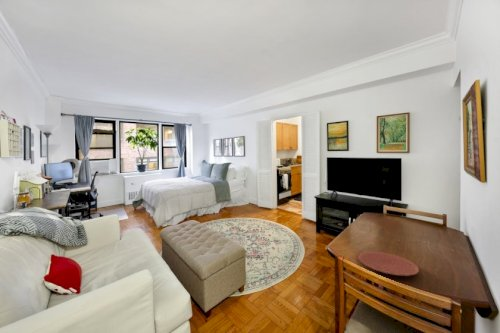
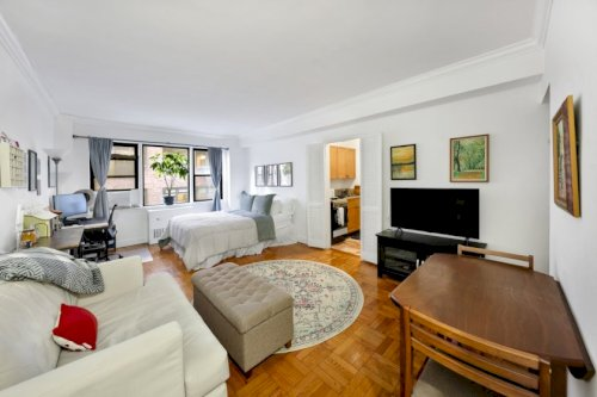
- plate (386, 264)
